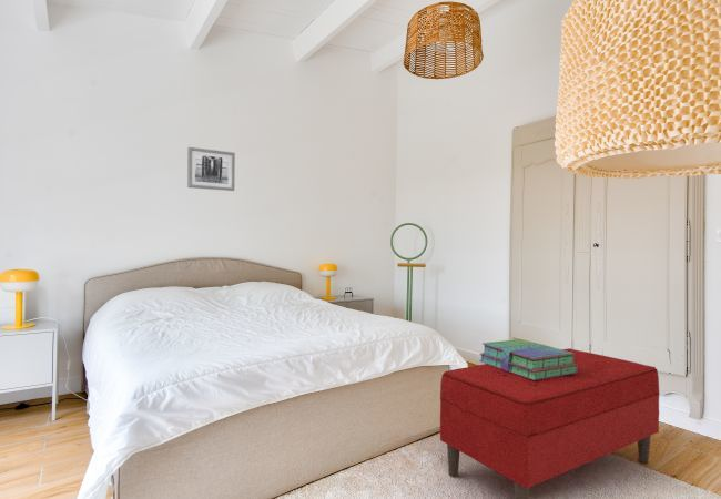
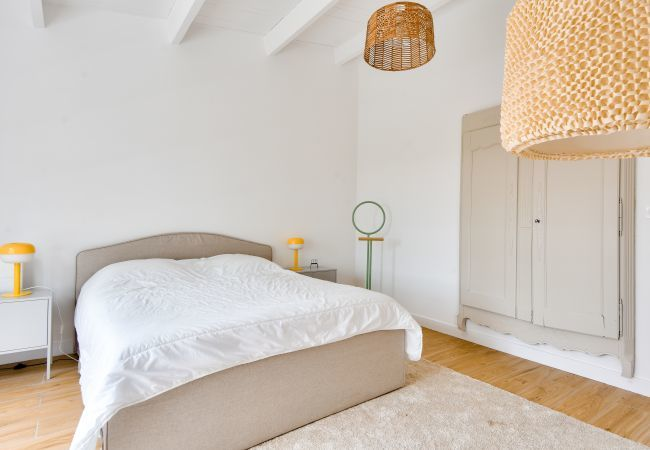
- wall art (211, 170)
- bench (551, 418)
- stack of books (526, 356)
